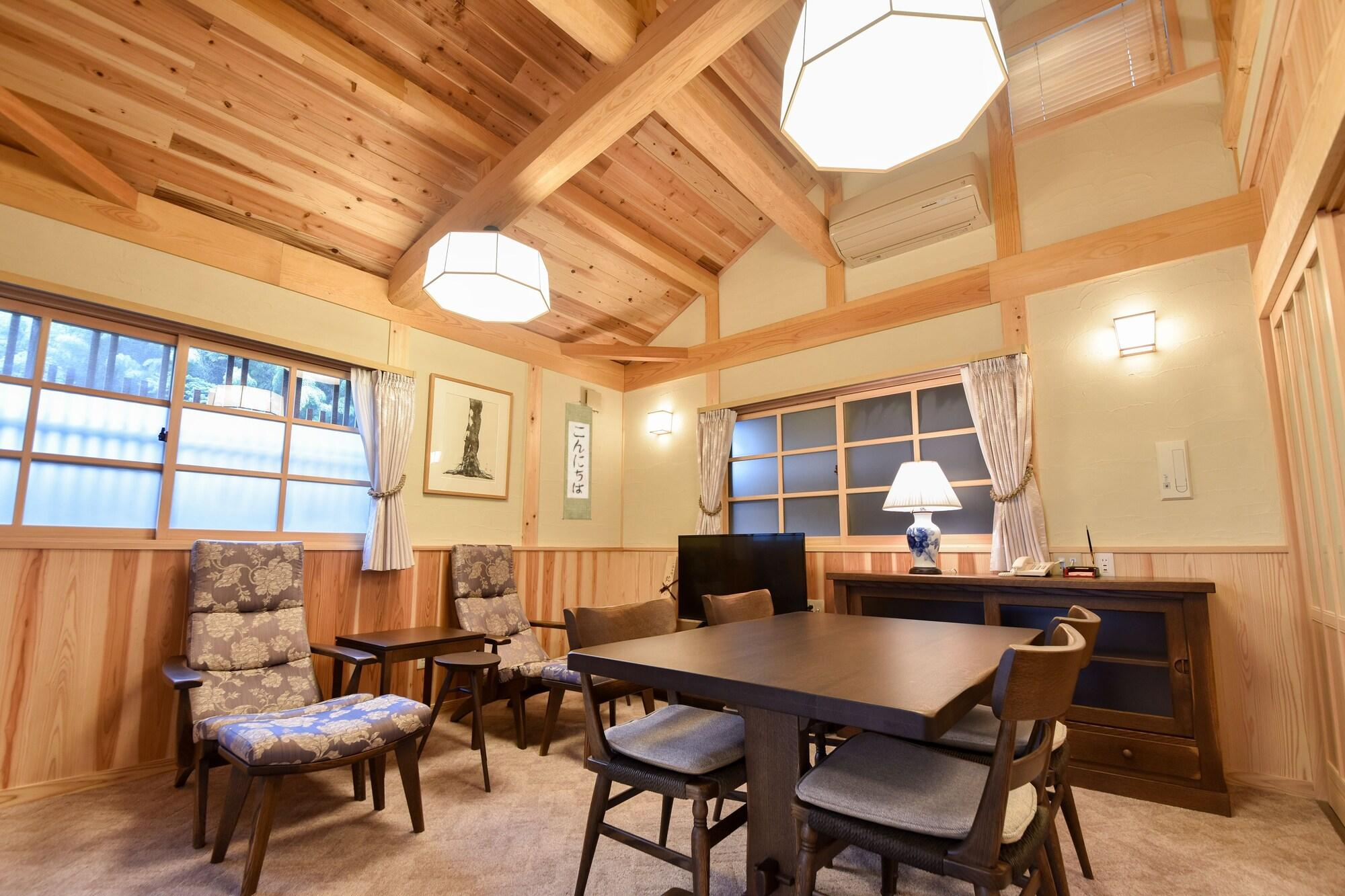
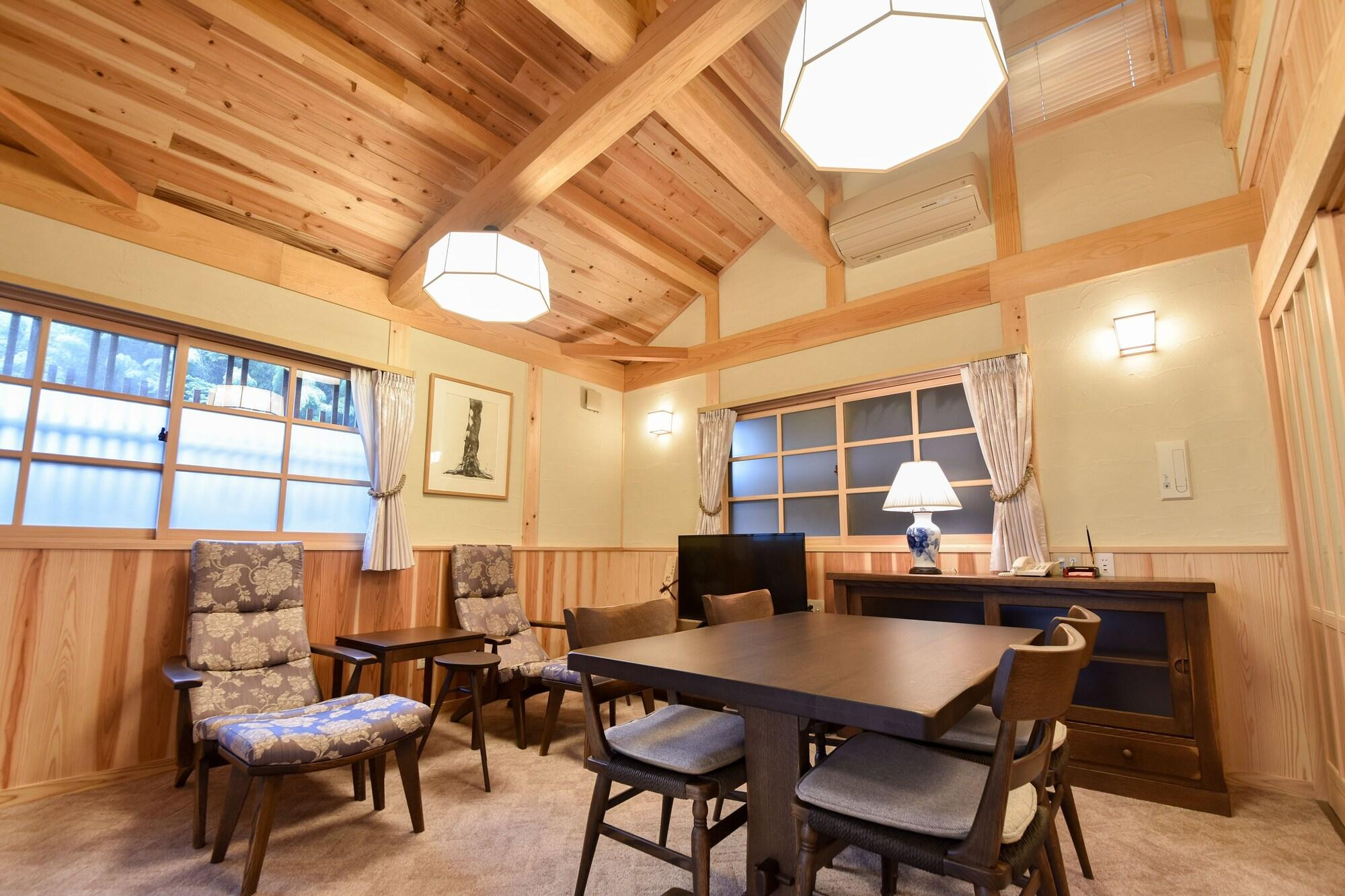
- wall scroll (578, 459)
